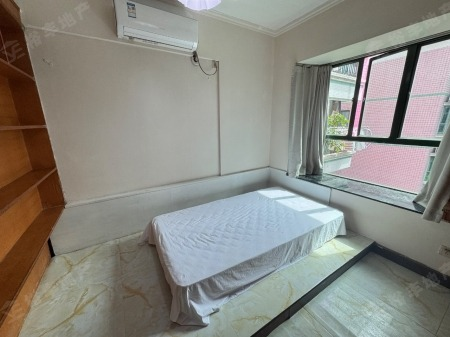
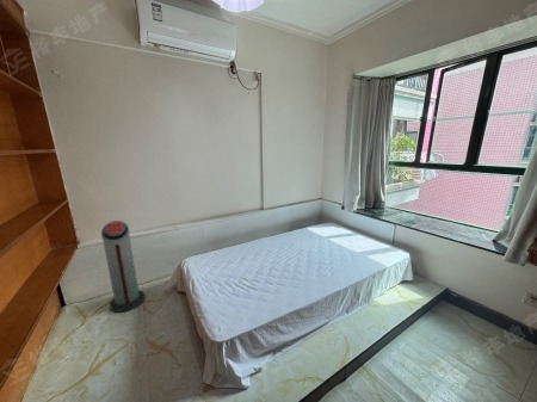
+ air purifier (121, 264)
